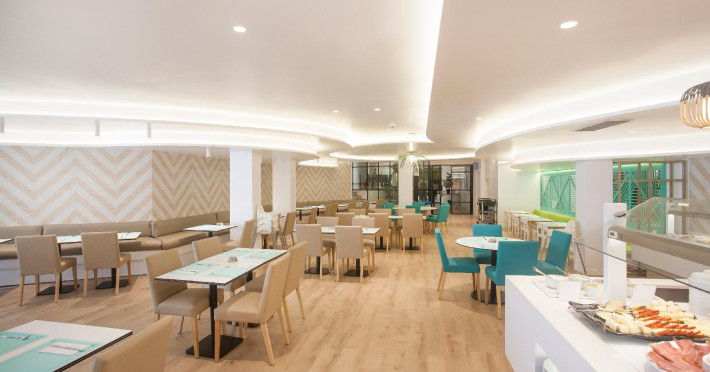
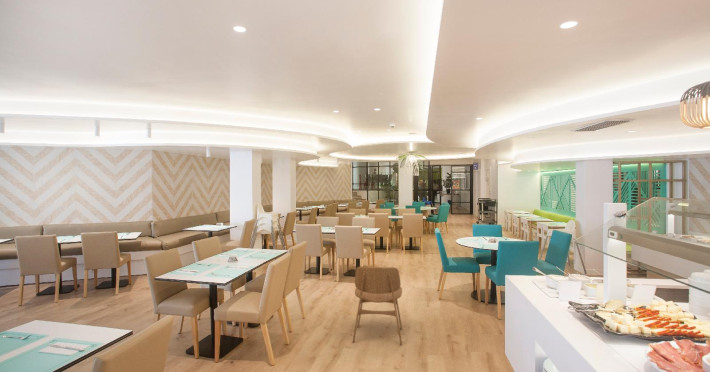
+ dining chair (378, 298)
